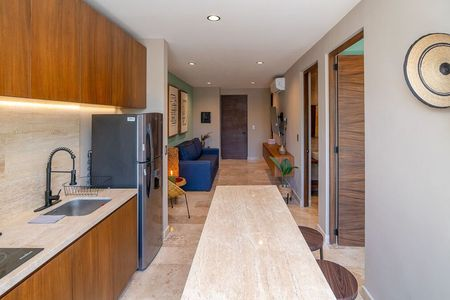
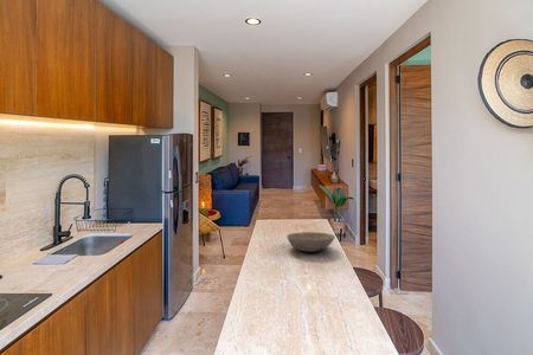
+ bowl (310, 241)
